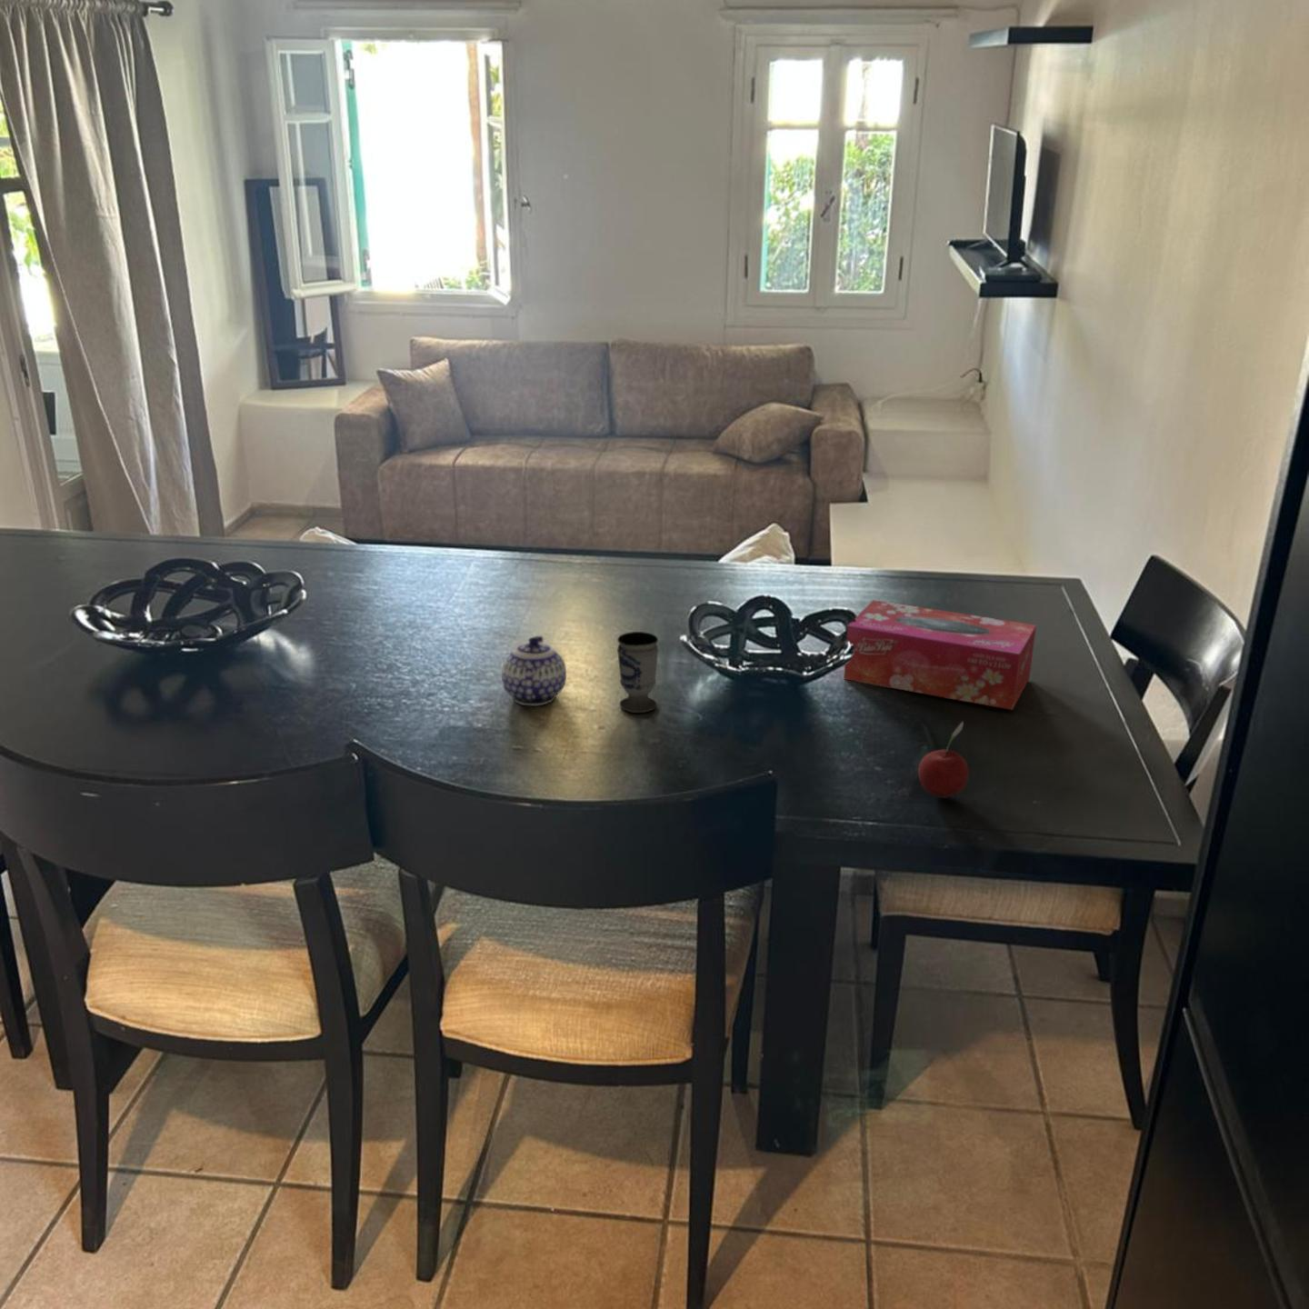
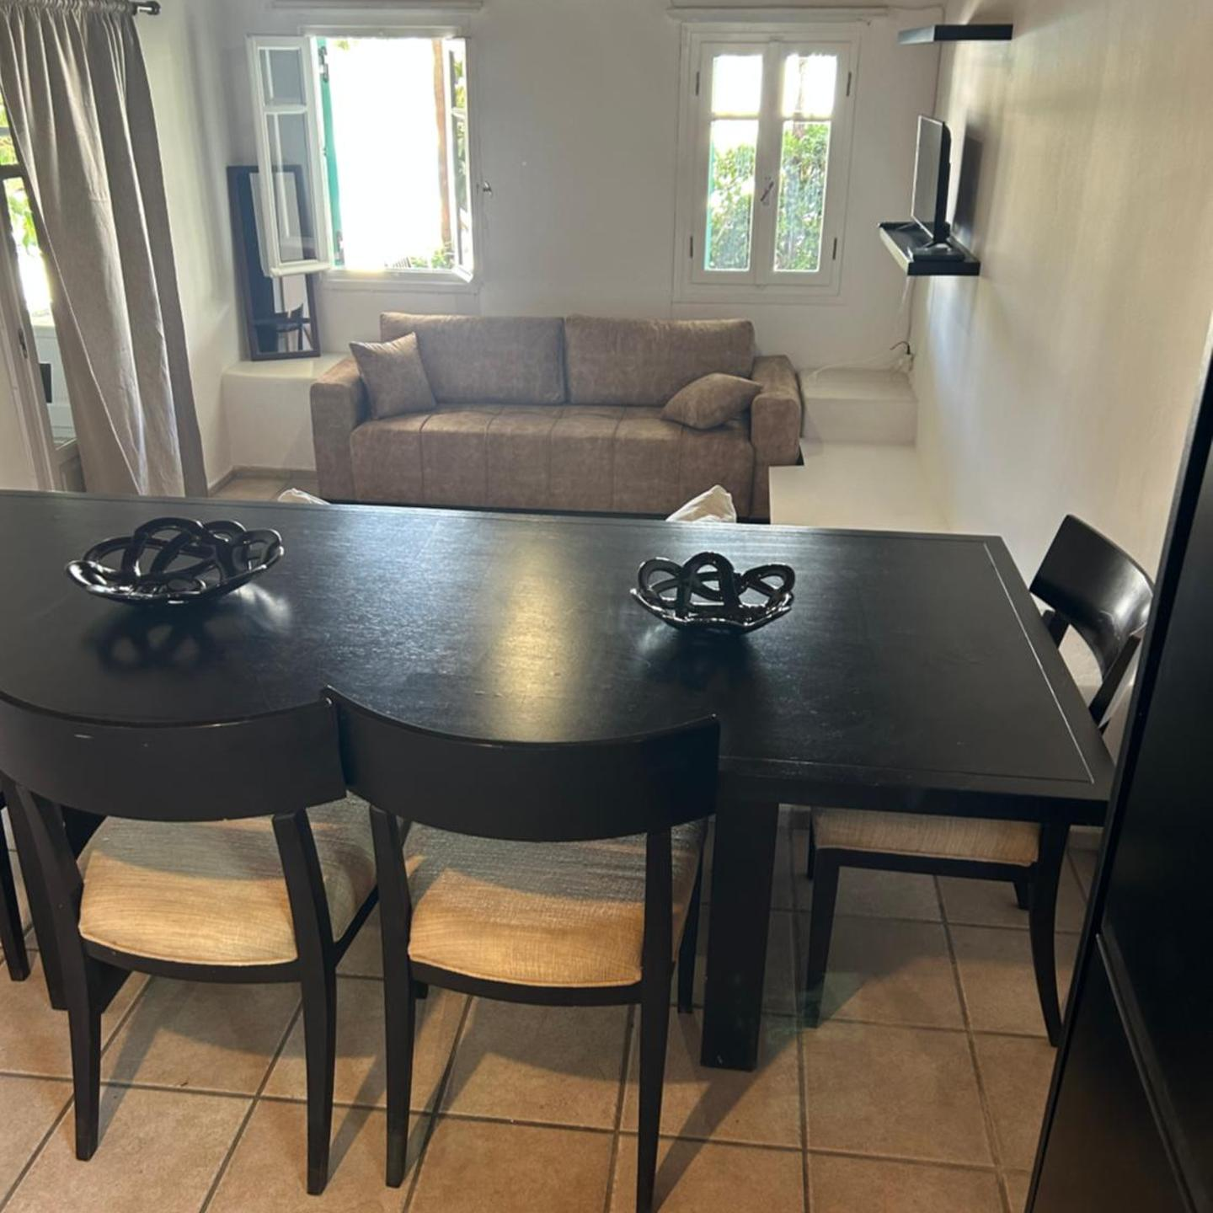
- teapot (533, 668)
- cup (638, 671)
- tissue box (939, 652)
- fruit (943, 761)
